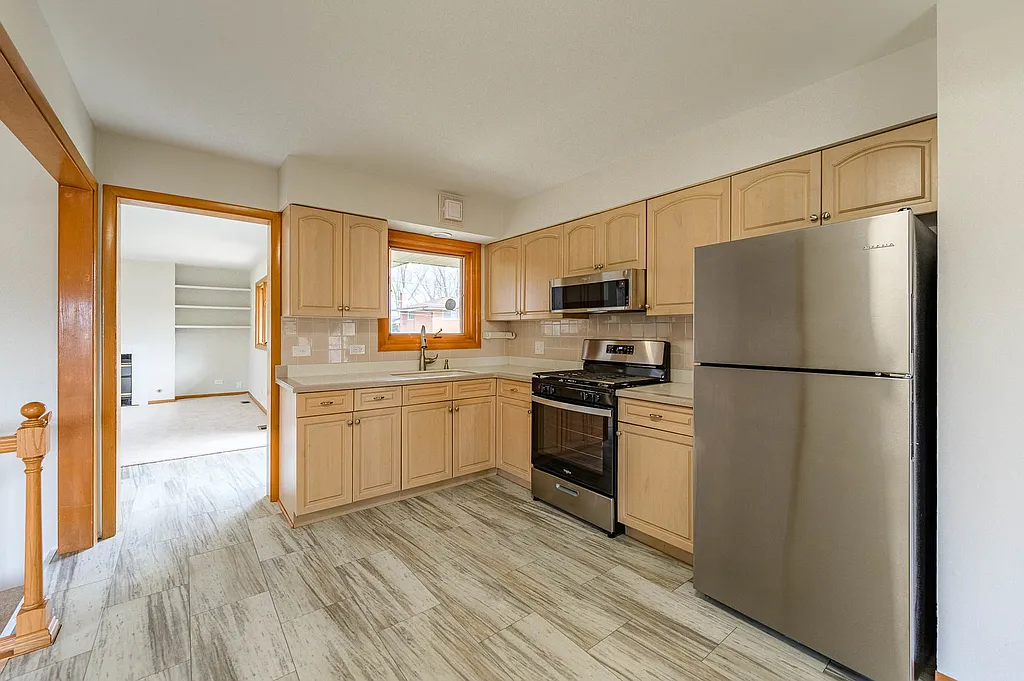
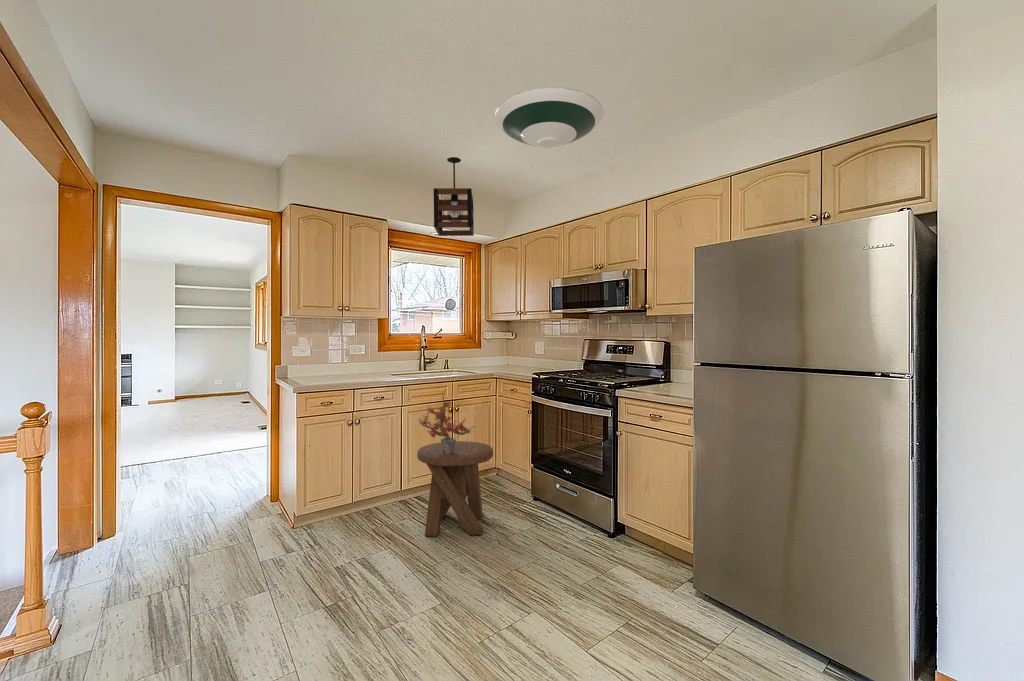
+ pendant light (454, 195)
+ potted plant (445, 421)
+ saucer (548, 130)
+ music stool (455, 486)
